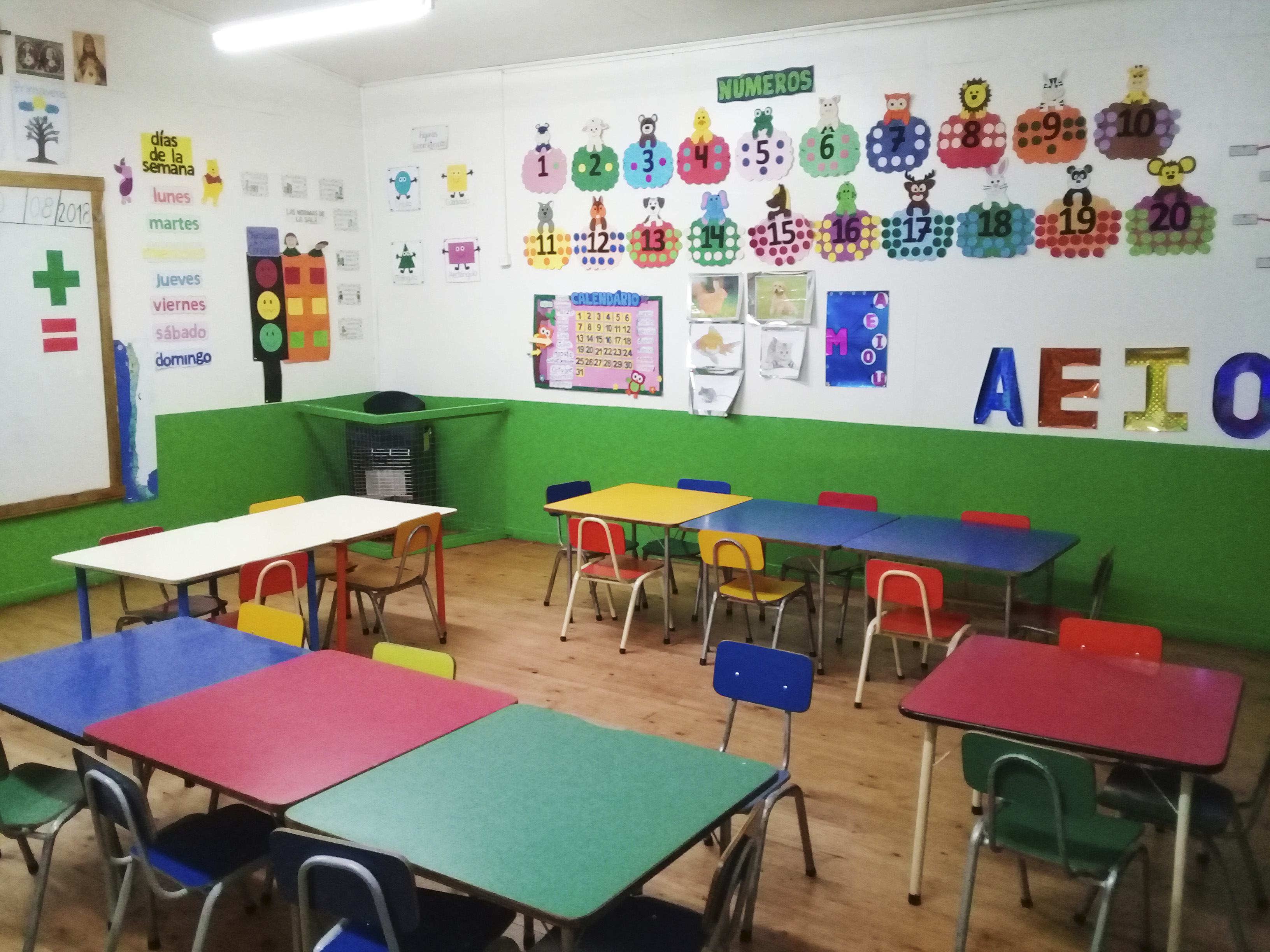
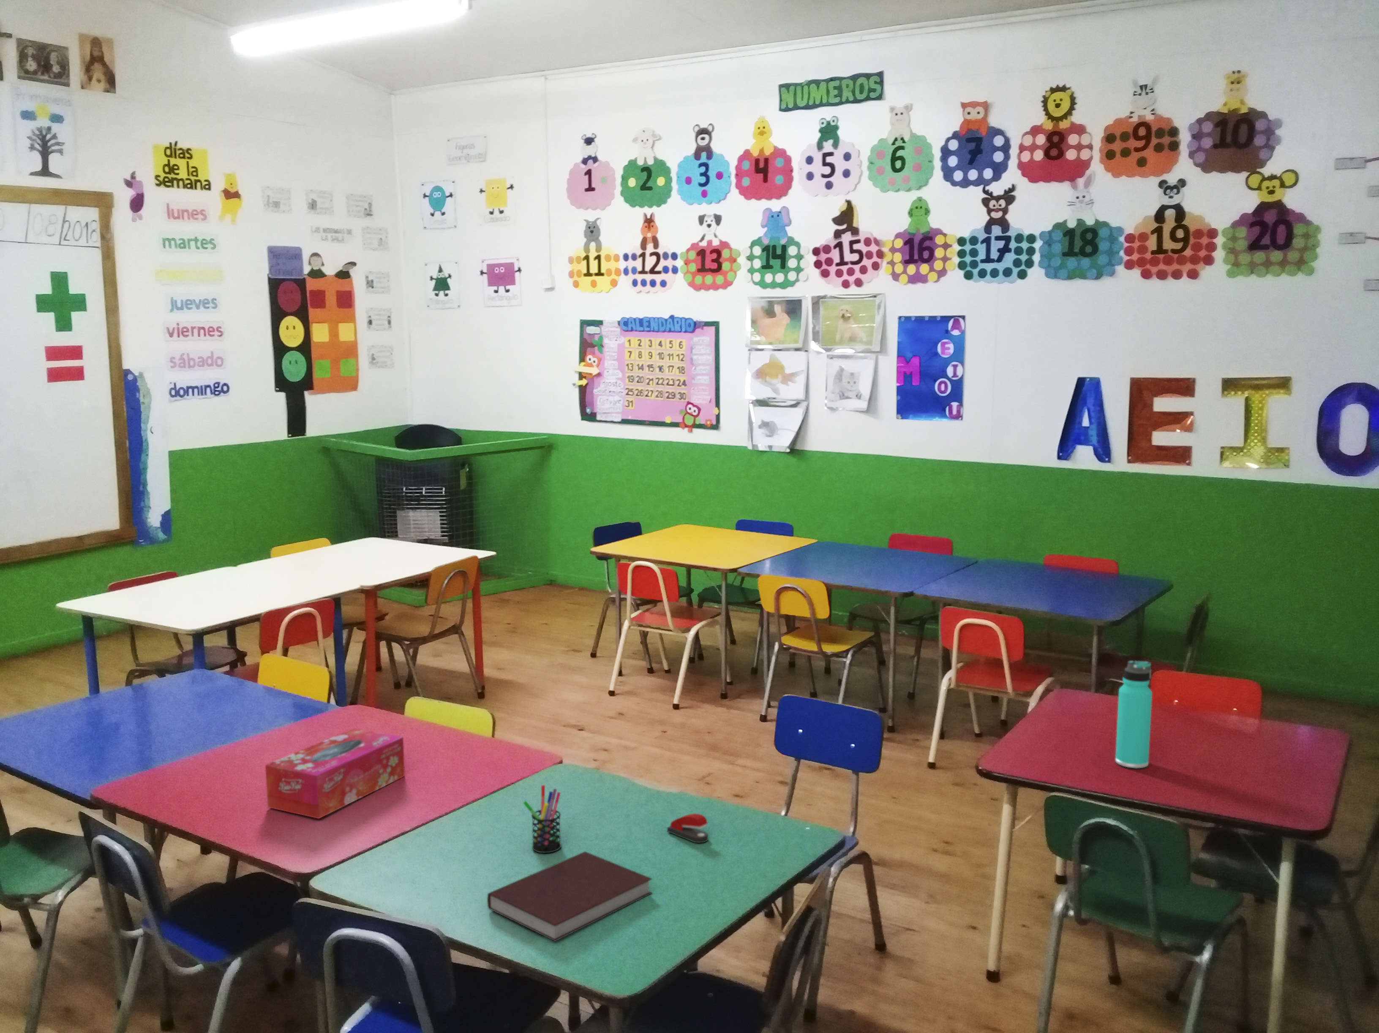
+ notebook (571, 893)
+ thermos bottle (1134, 712)
+ stapler (690, 825)
+ tissue box (338, 770)
+ pen holder (543, 818)
